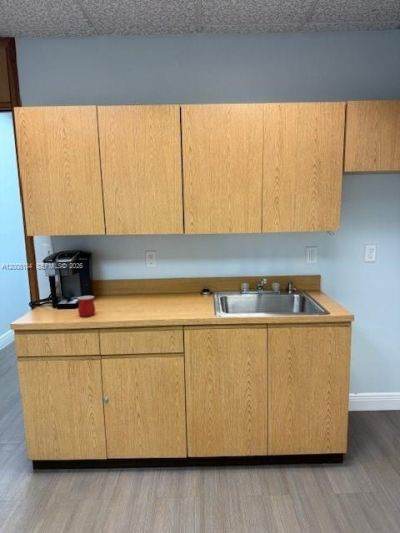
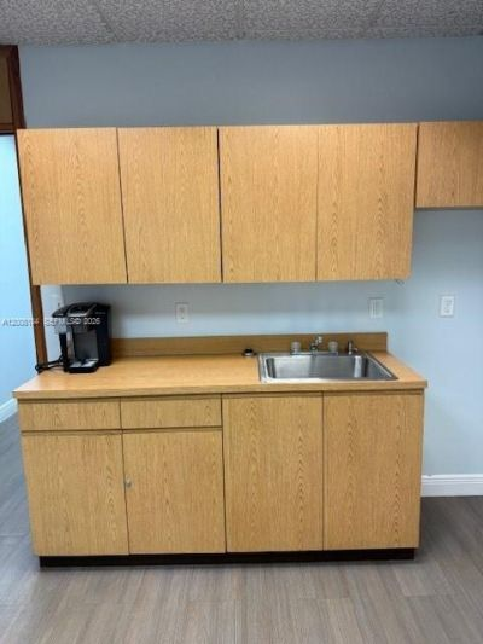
- mug (85, 306)
